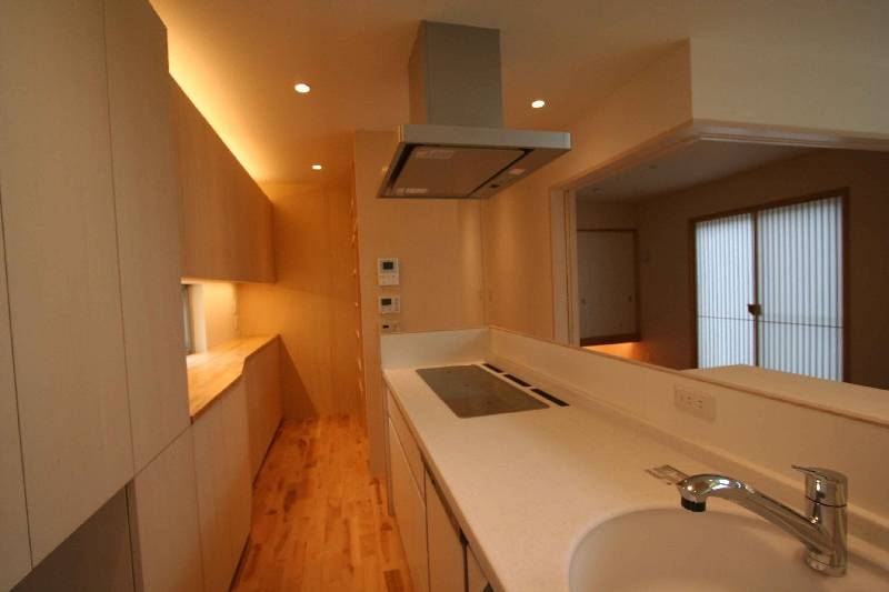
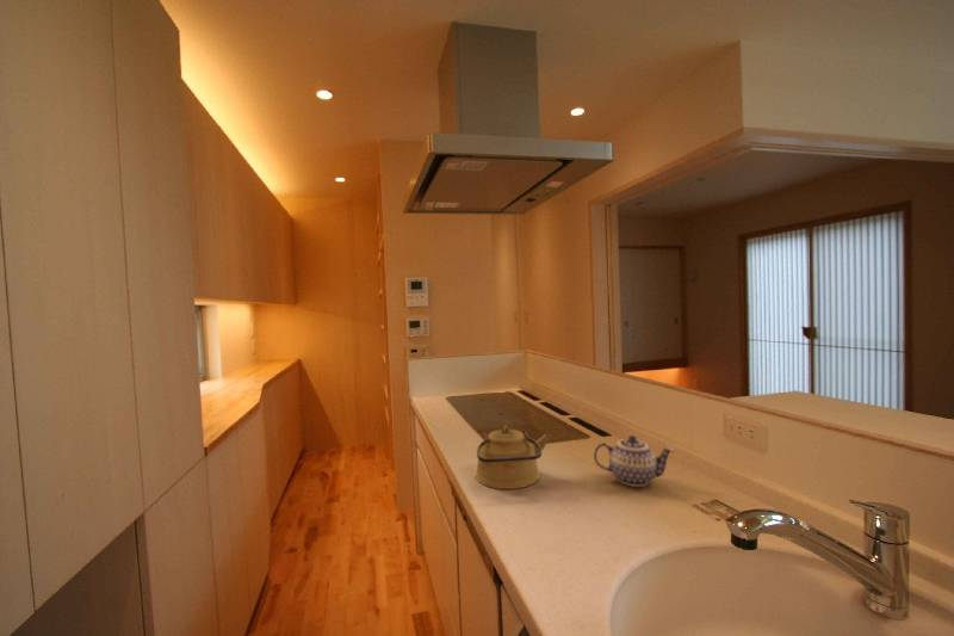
+ teapot (632, 458)
+ kettle (513, 450)
